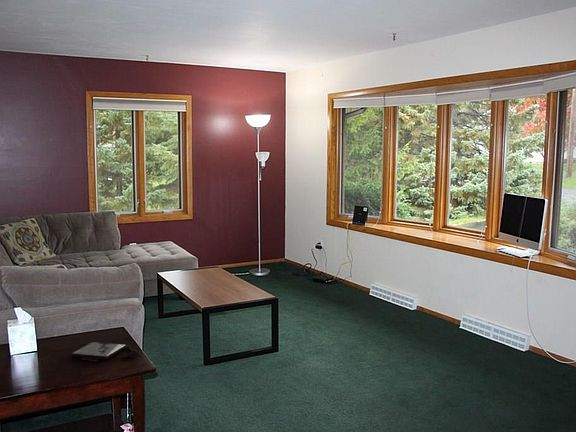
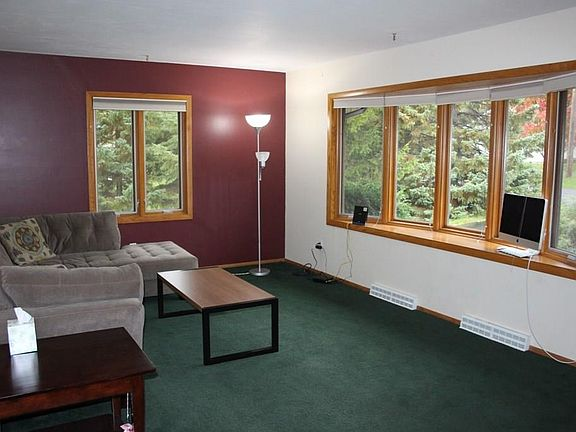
- board game (104, 350)
